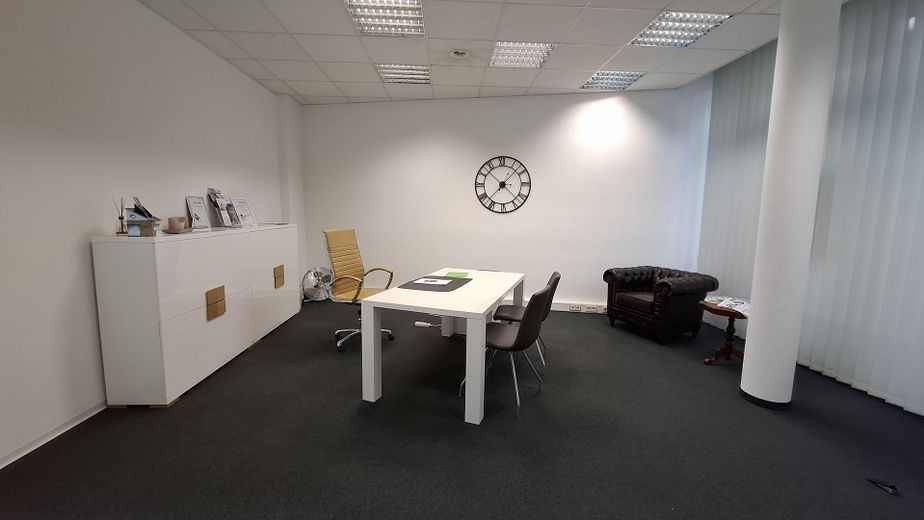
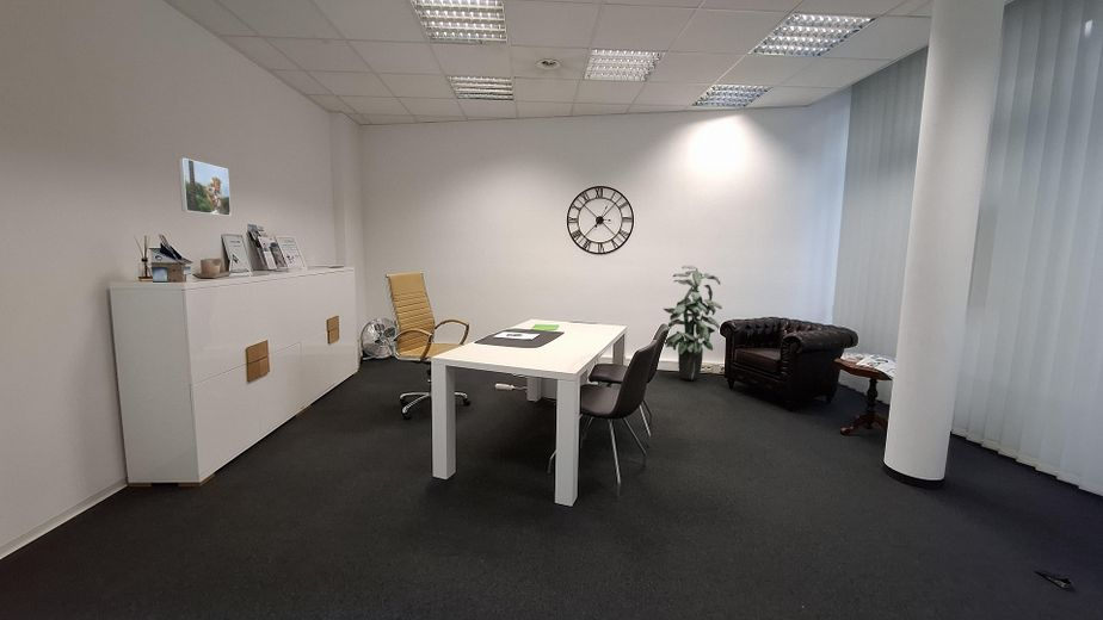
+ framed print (205, 188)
+ indoor plant (690, 322)
